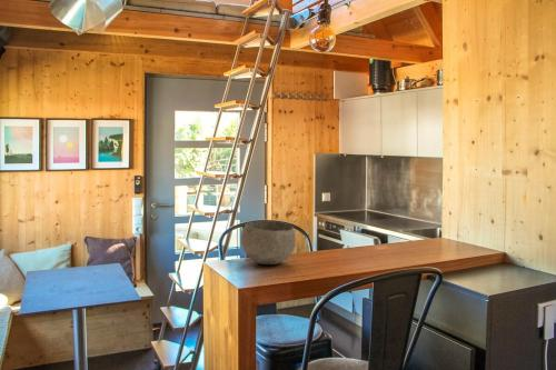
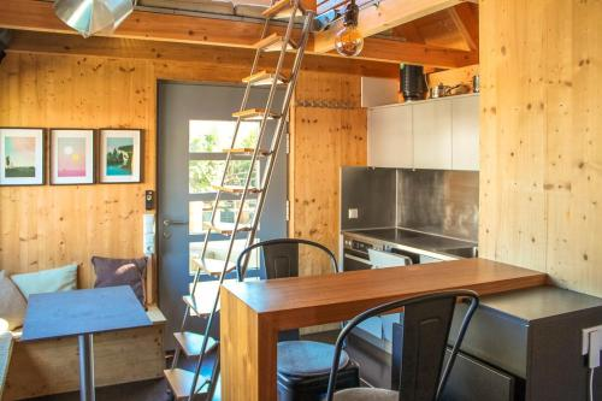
- bowl (268, 243)
